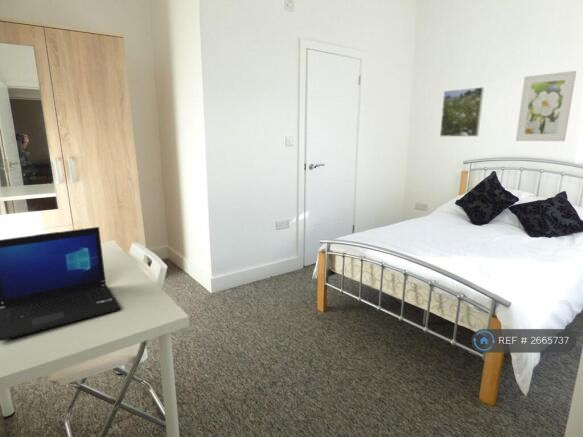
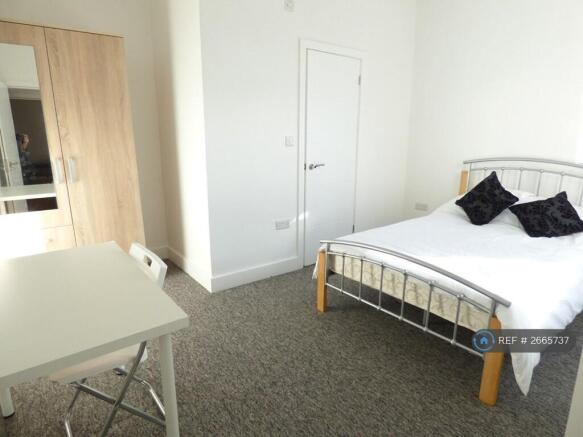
- laptop (55, 276)
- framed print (544, 108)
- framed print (460, 113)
